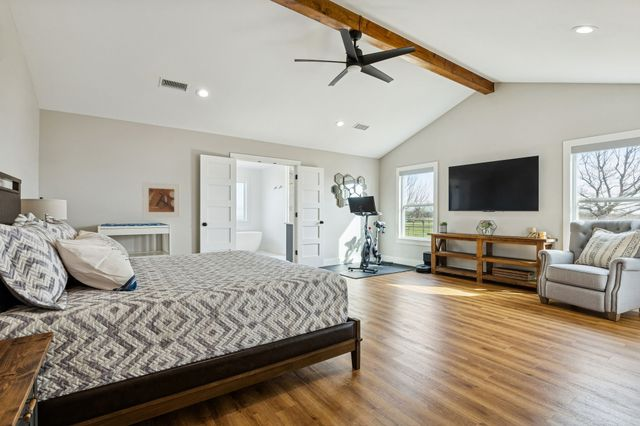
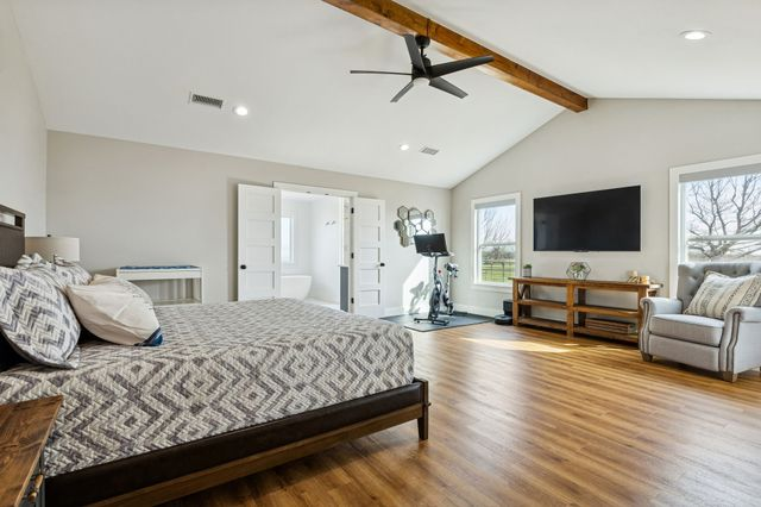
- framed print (161, 200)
